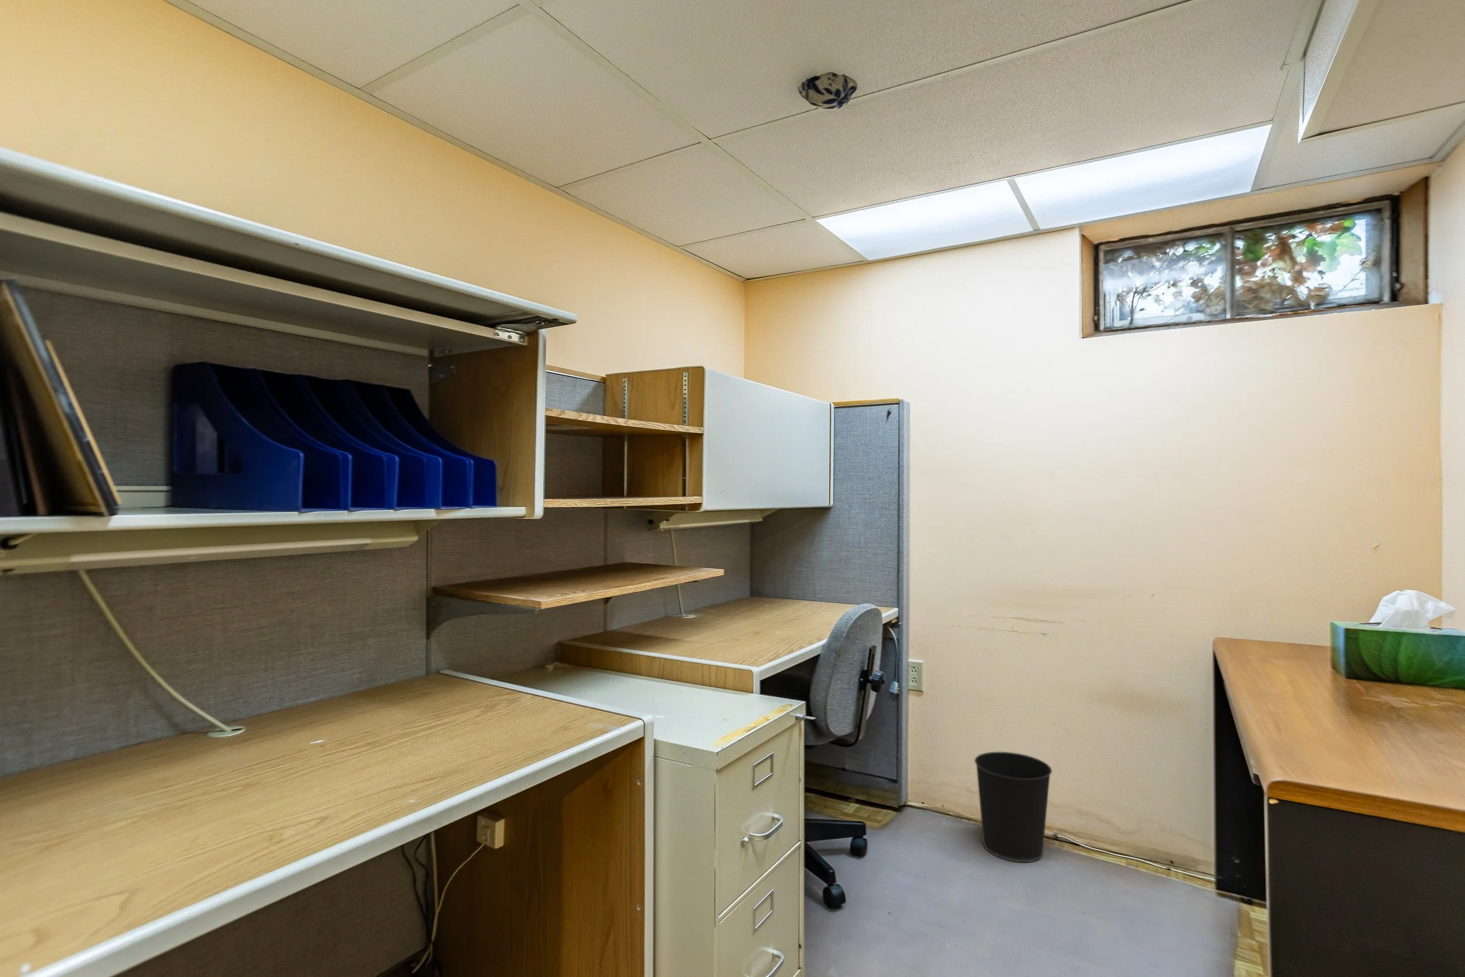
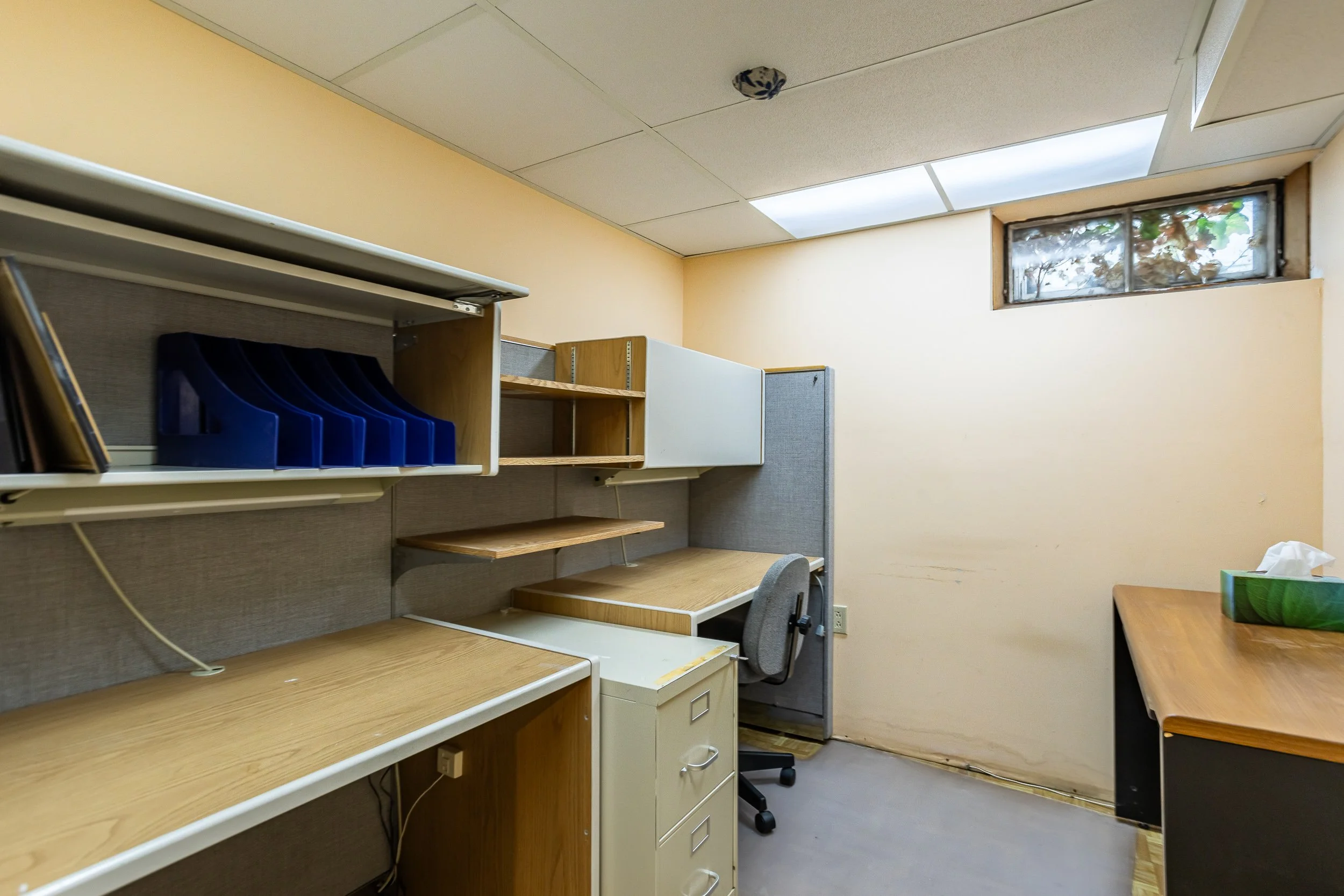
- wastebasket (1013, 806)
